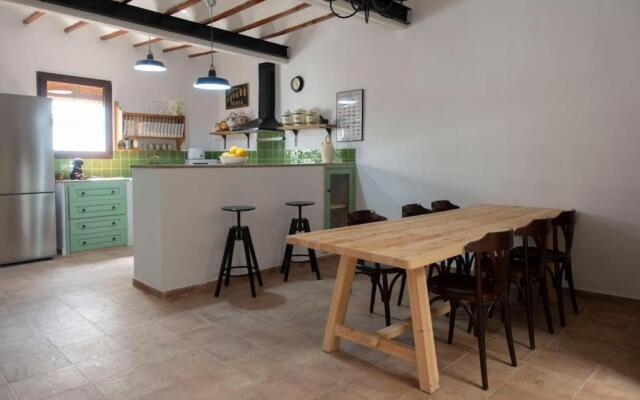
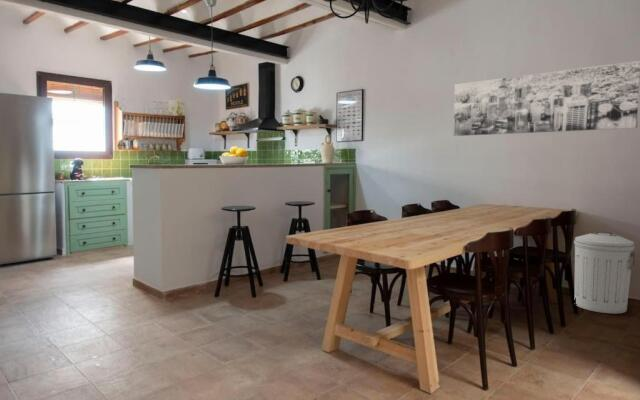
+ wall art (534, 103)
+ trash can (601, 269)
